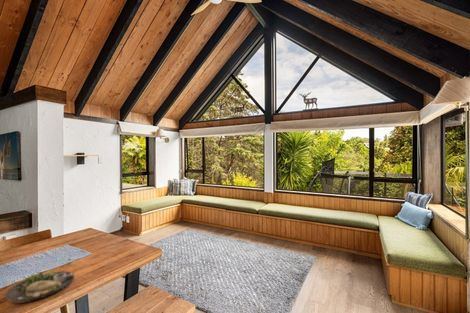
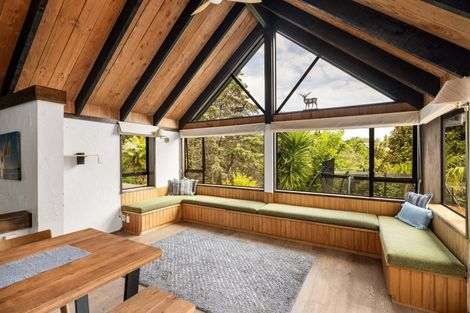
- dinner plate (42, 280)
